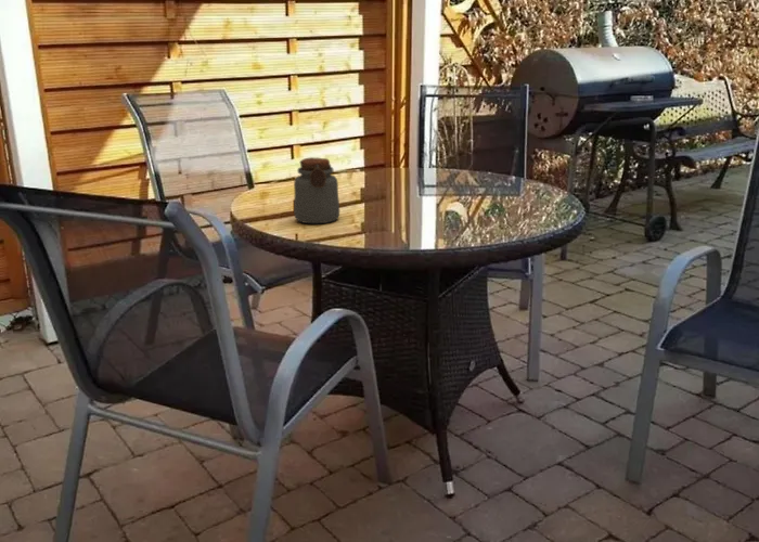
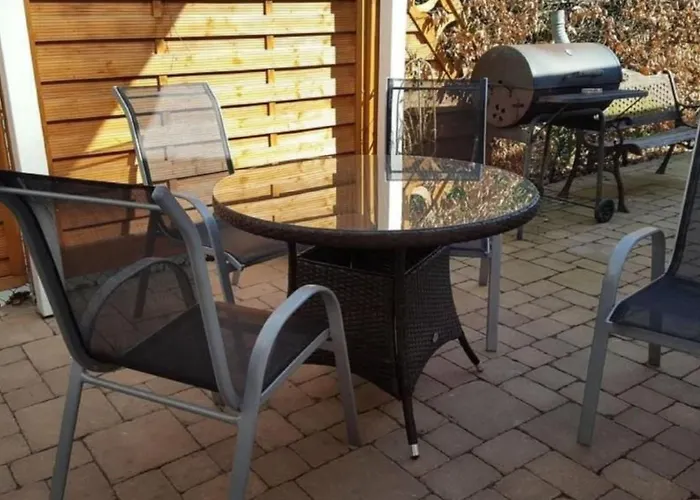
- jar (316, 190)
